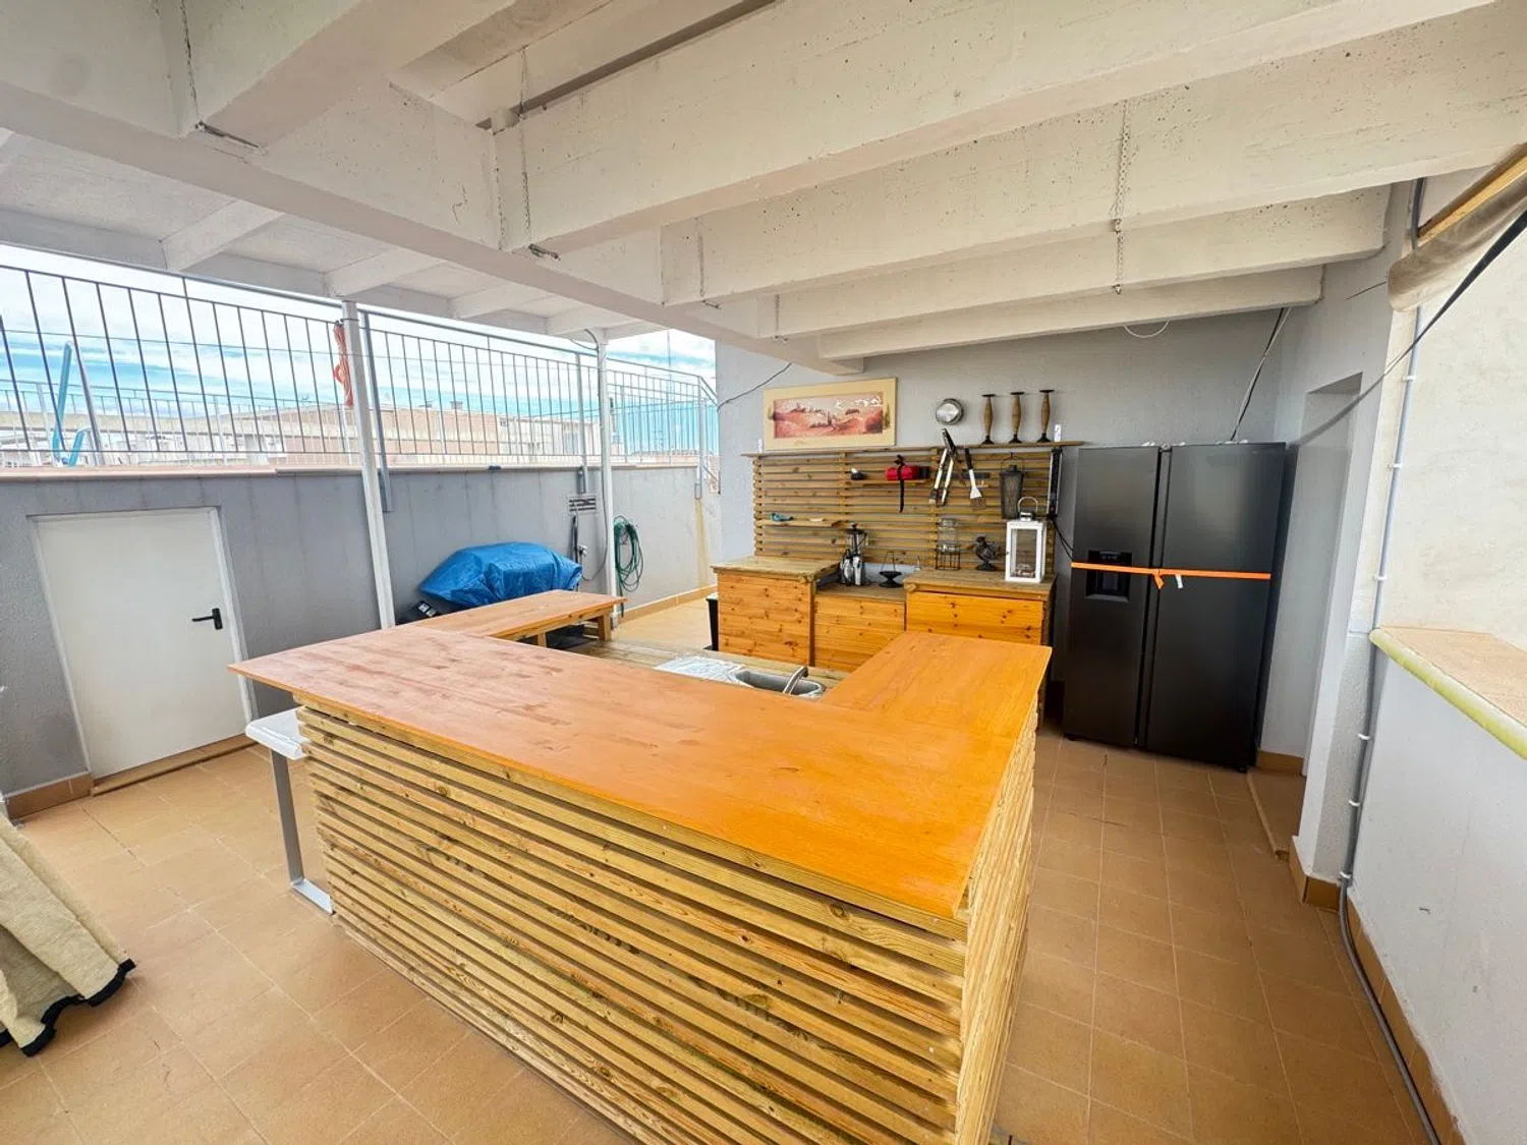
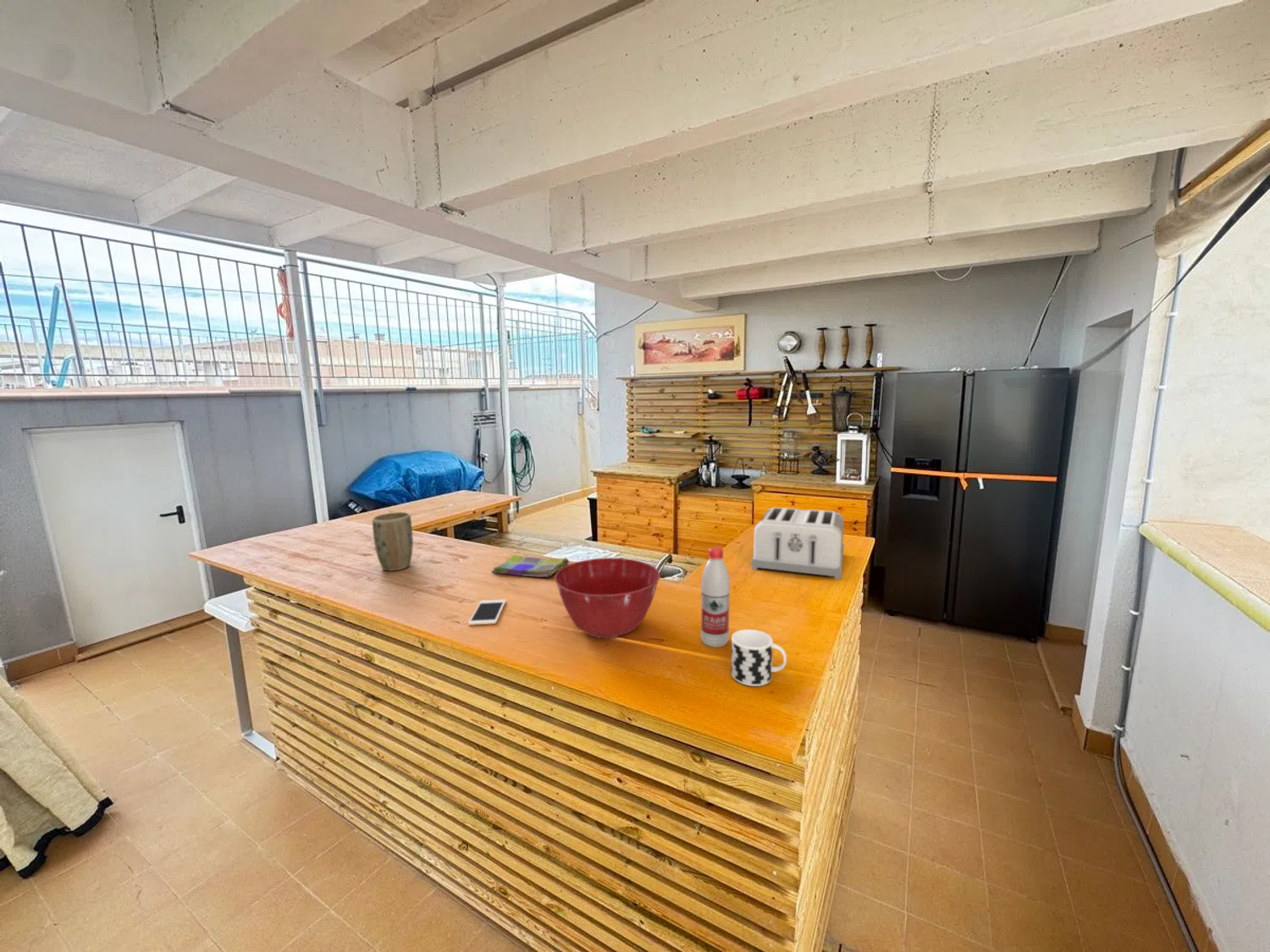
+ dish towel (532, 564)
+ mixing bowl (608, 600)
+ cell phone (488, 611)
+ water bottle (715, 596)
+ cup (758, 658)
+ plant pot (394, 542)
+ toaster (799, 539)
